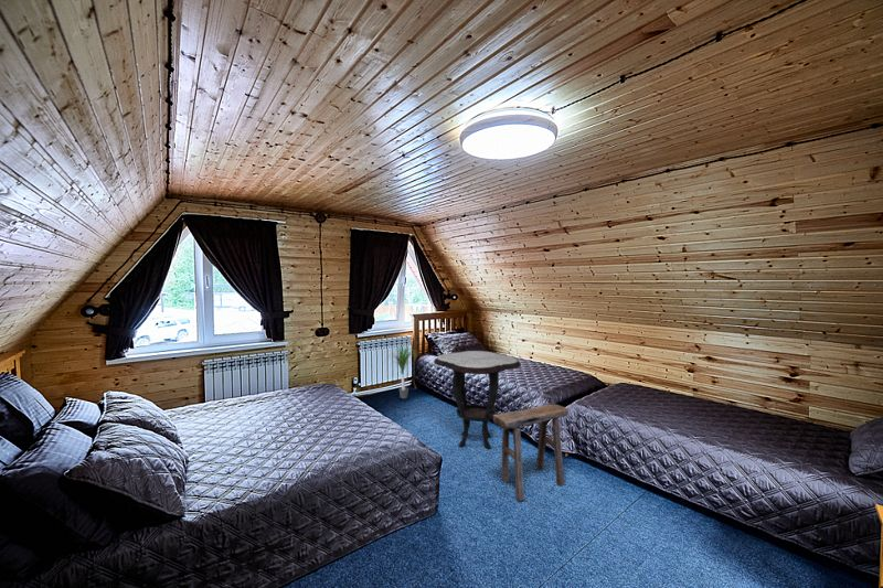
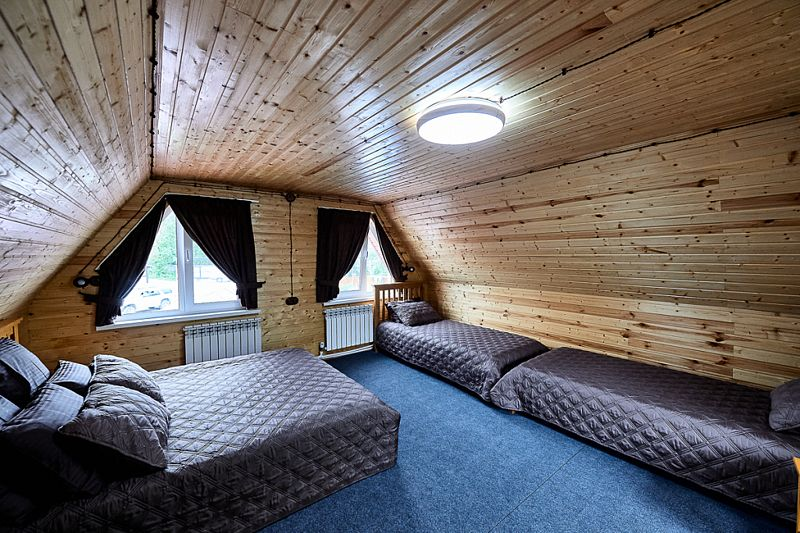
- side table (476, 405)
- stool (538, 448)
- potted plant (402, 367)
